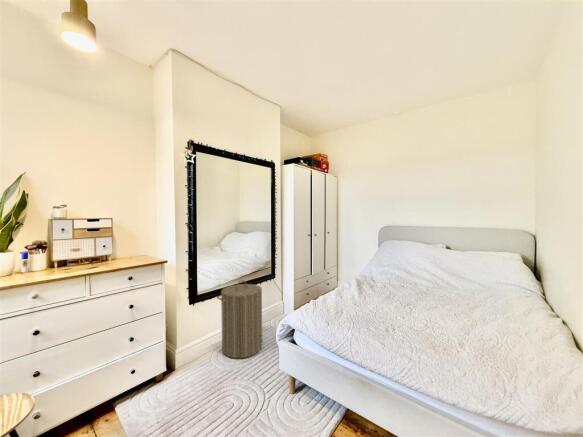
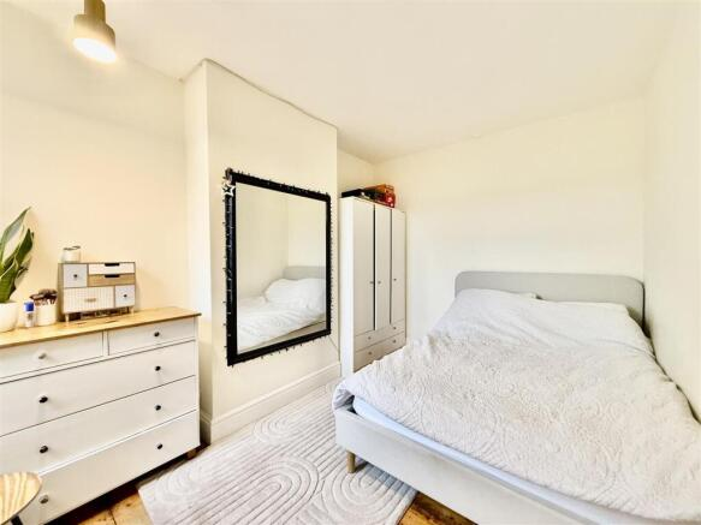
- laundry hamper (242, 313)
